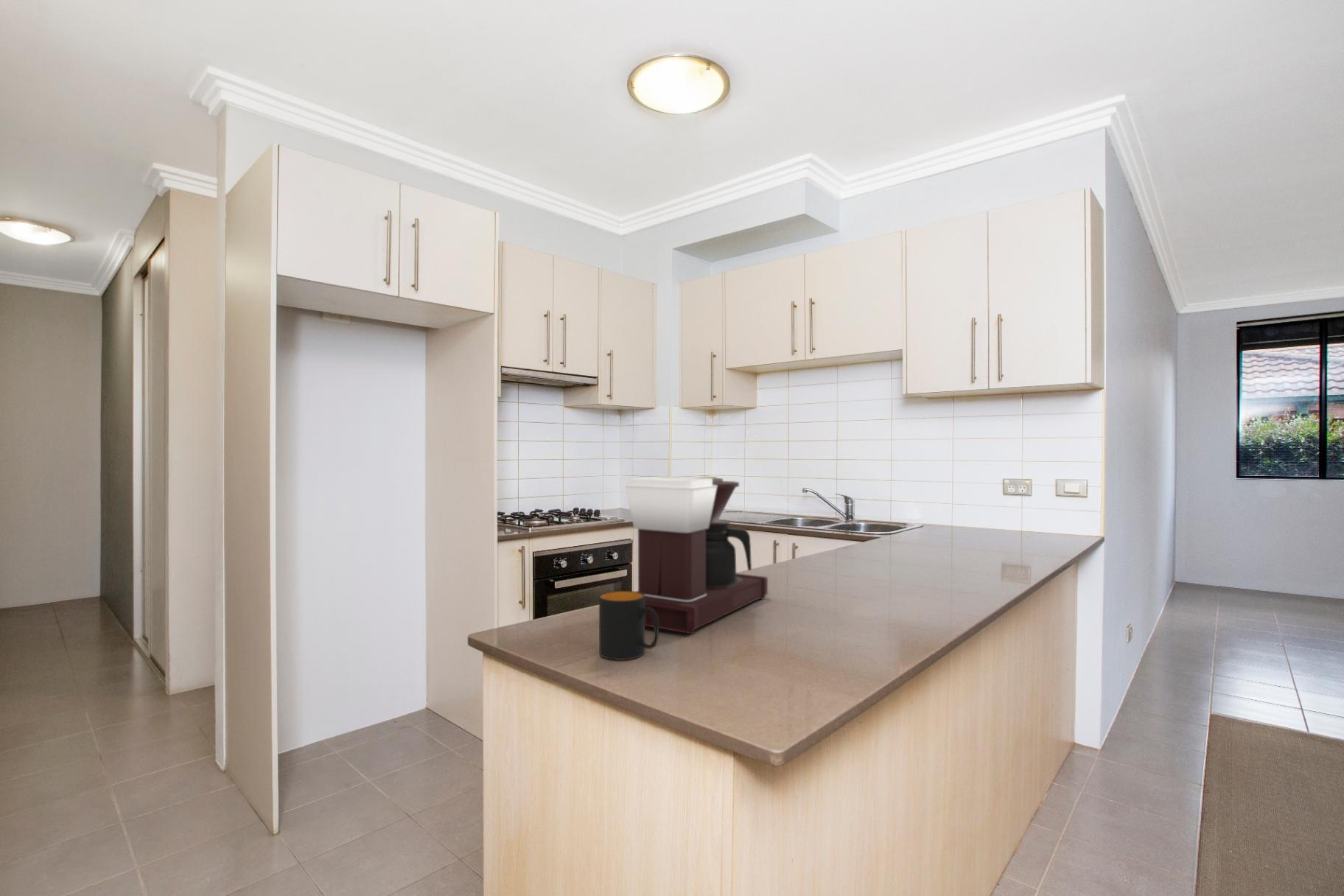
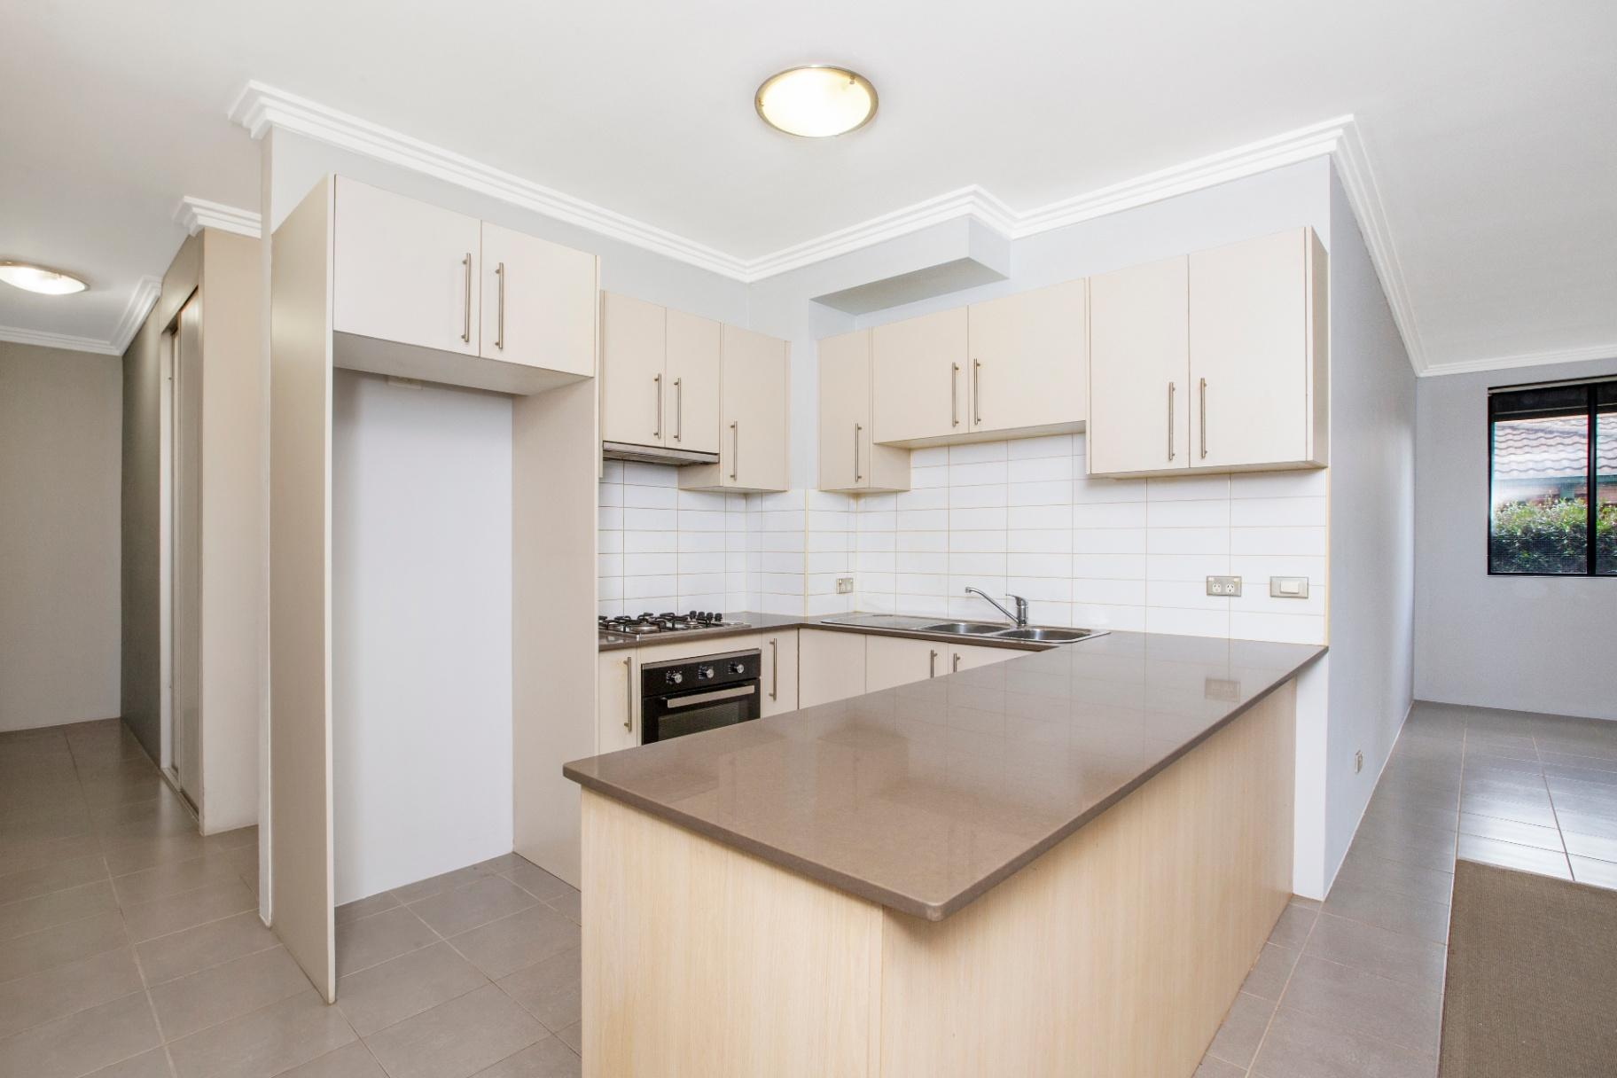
- coffee maker (696, 543)
- mug (630, 626)
